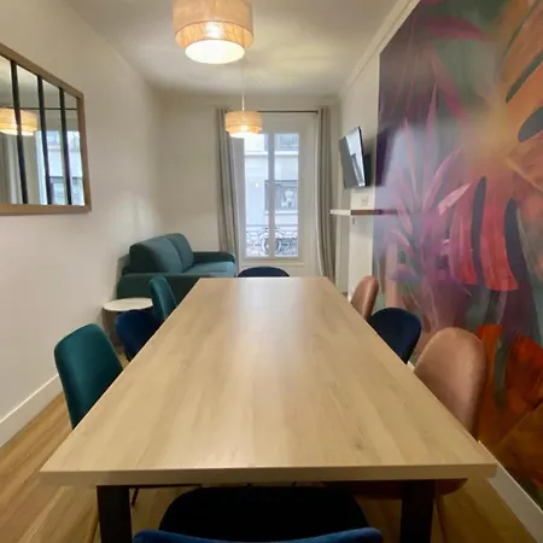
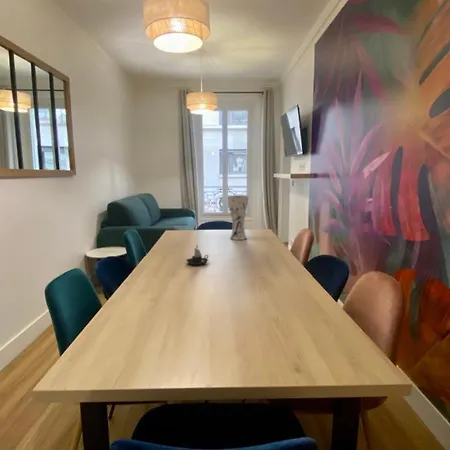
+ vase (238, 217)
+ candle (198, 253)
